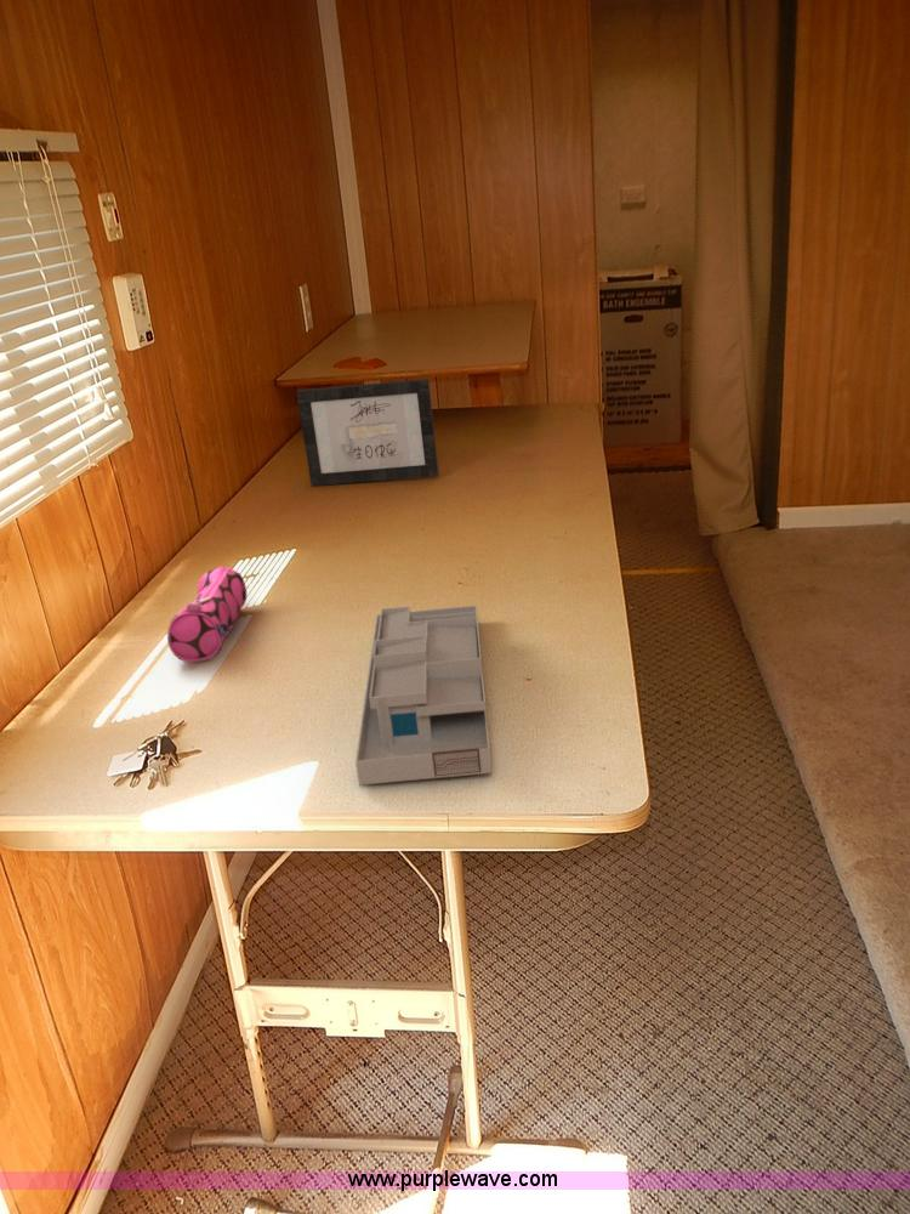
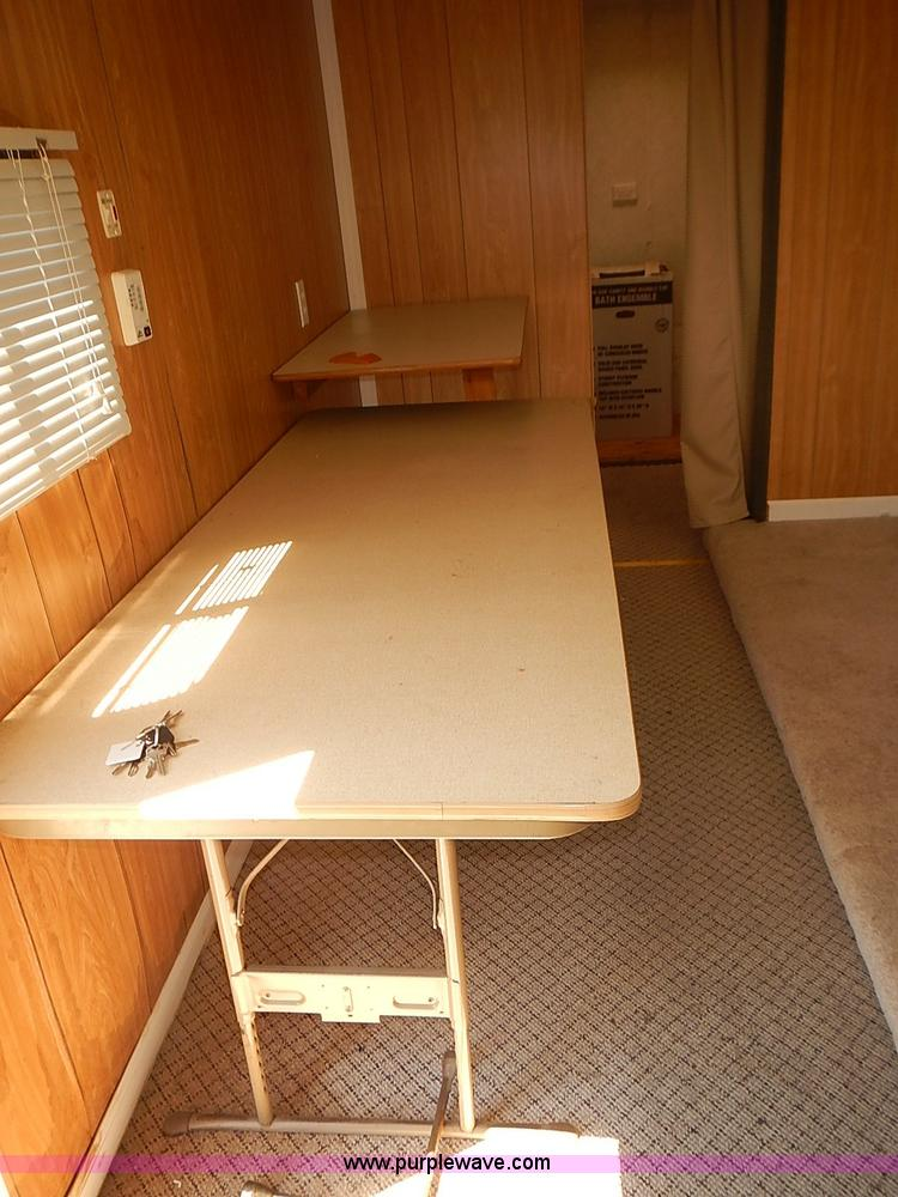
- pencil case (210, 608)
- desk organizer (423, 665)
- picture frame (360, 430)
